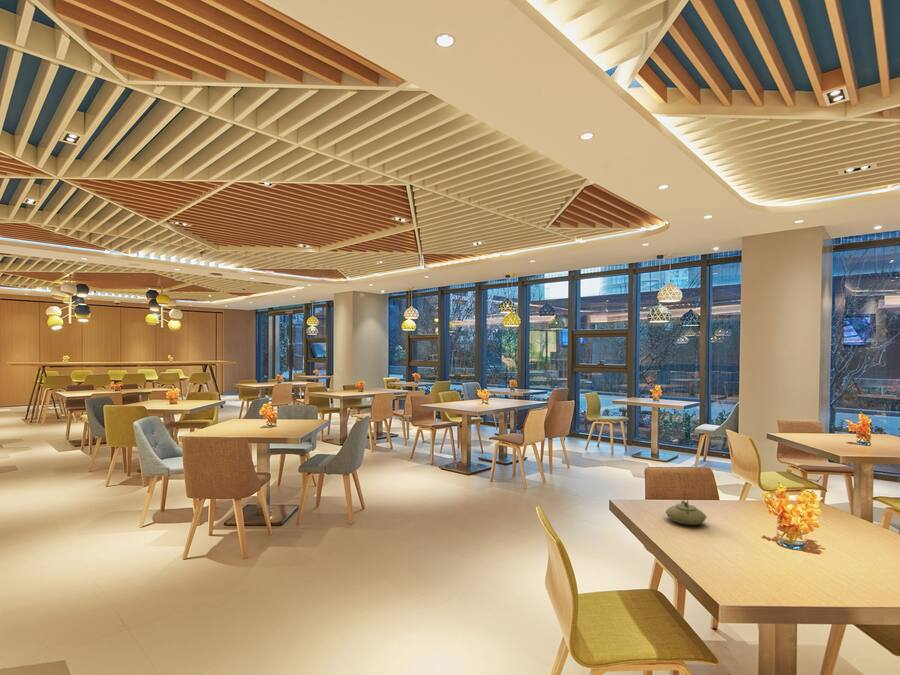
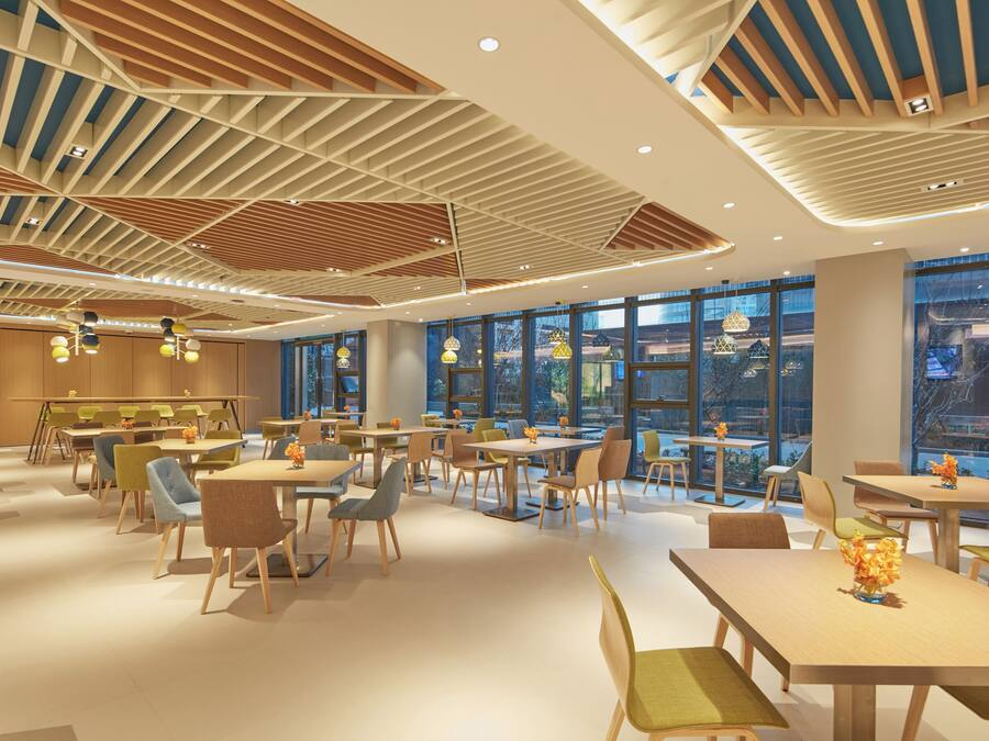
- teapot (685, 505)
